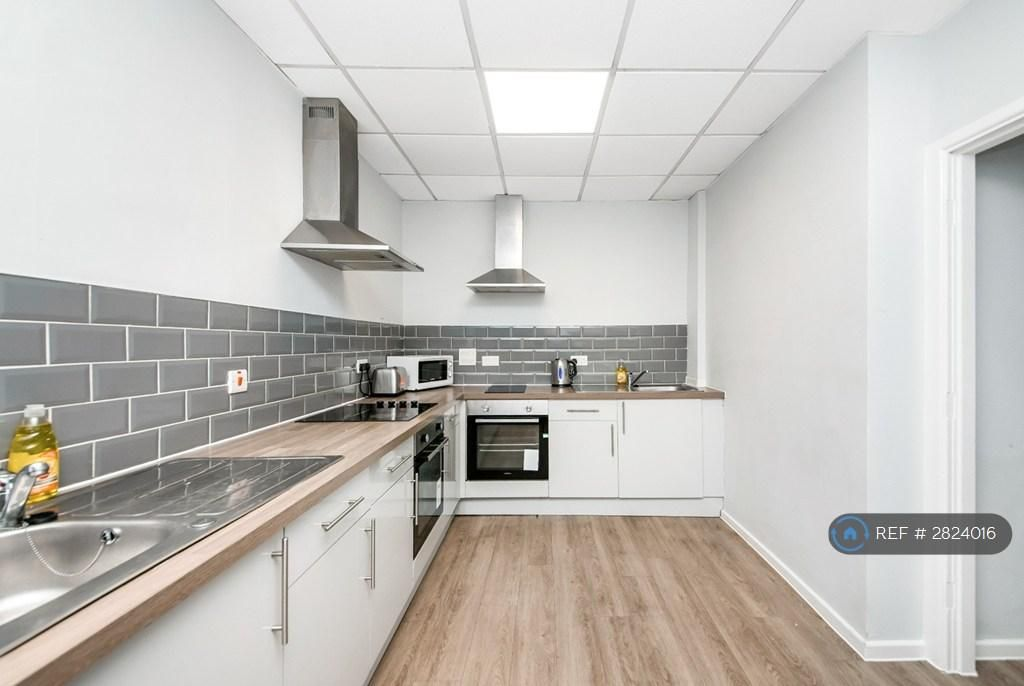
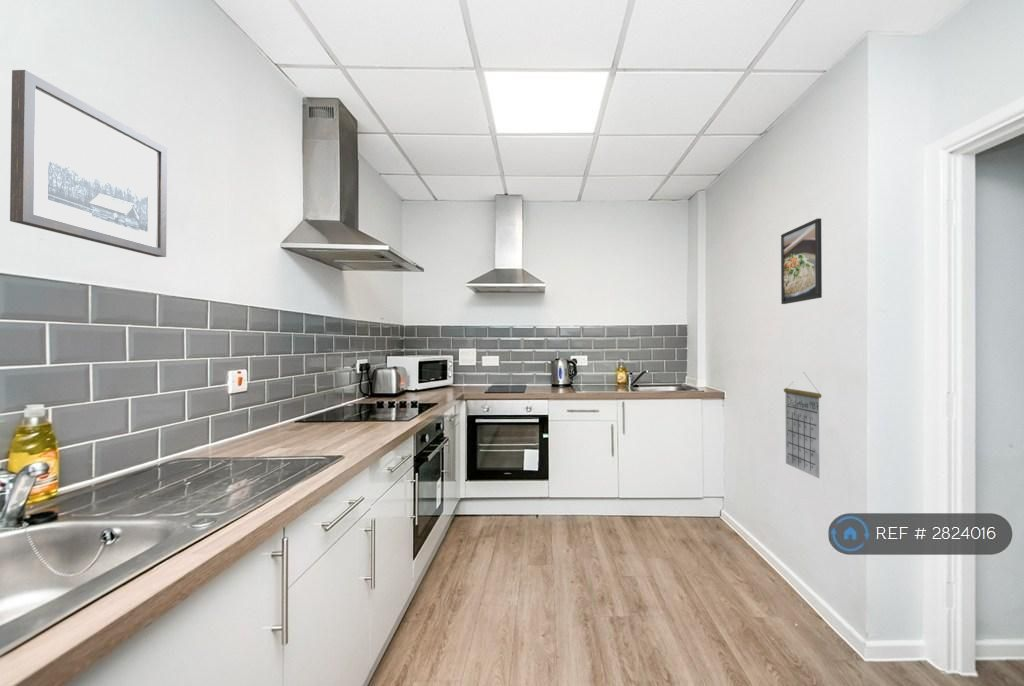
+ calendar (801, 421)
+ wall art (101, 178)
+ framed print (800, 264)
